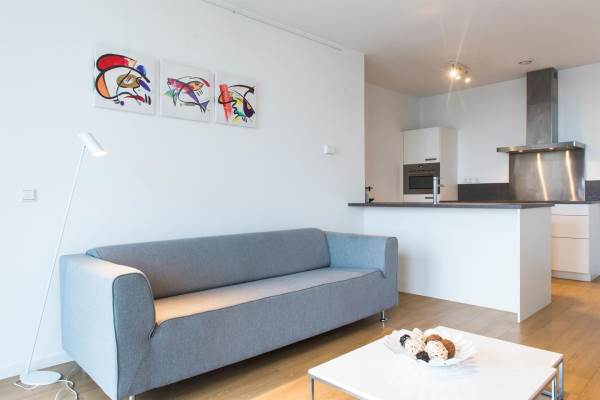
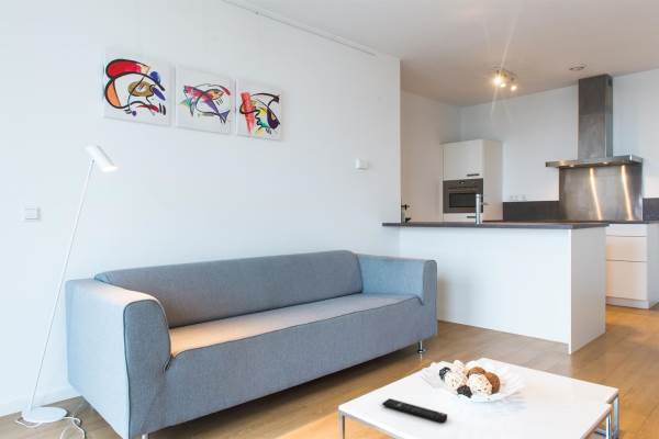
+ remote control (414, 410)
